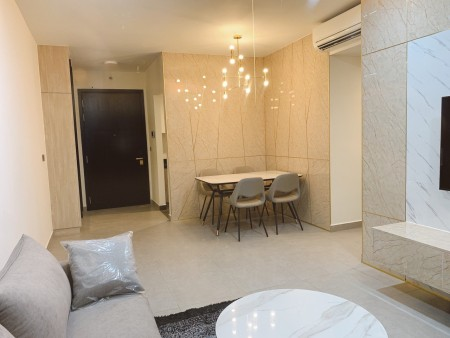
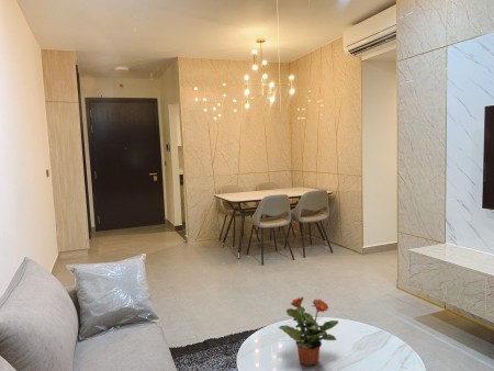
+ potted plant (307, 328)
